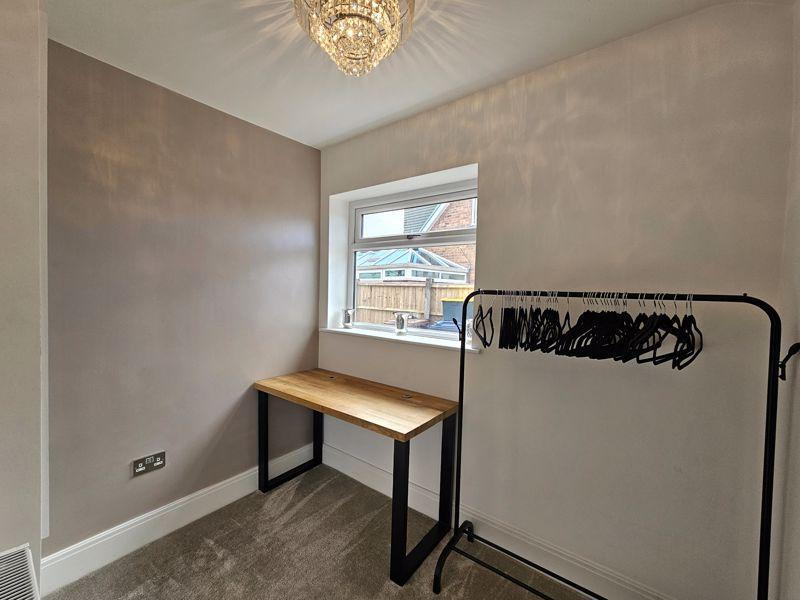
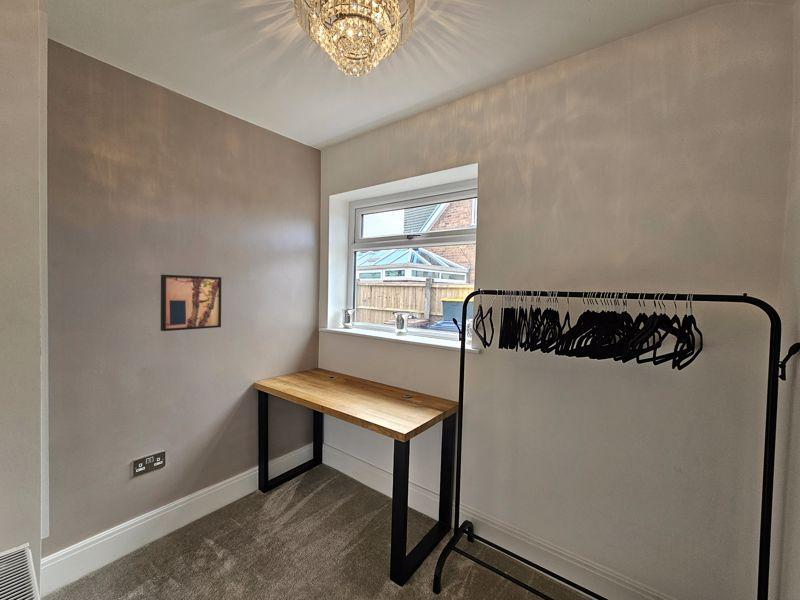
+ wall art (192, 302)
